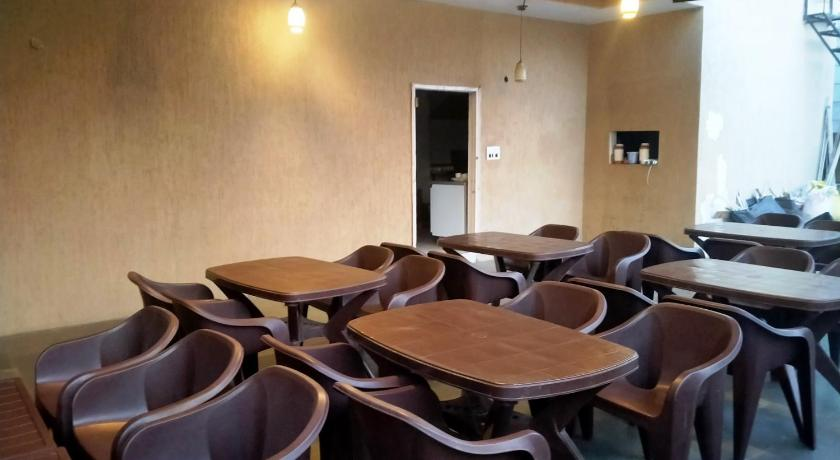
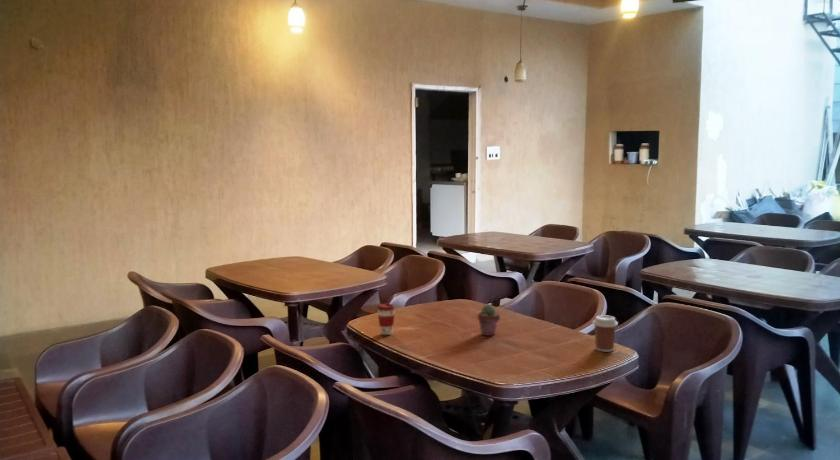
+ coffee cup (386, 319)
+ potted succulent (488, 319)
+ coffee cup (604, 333)
